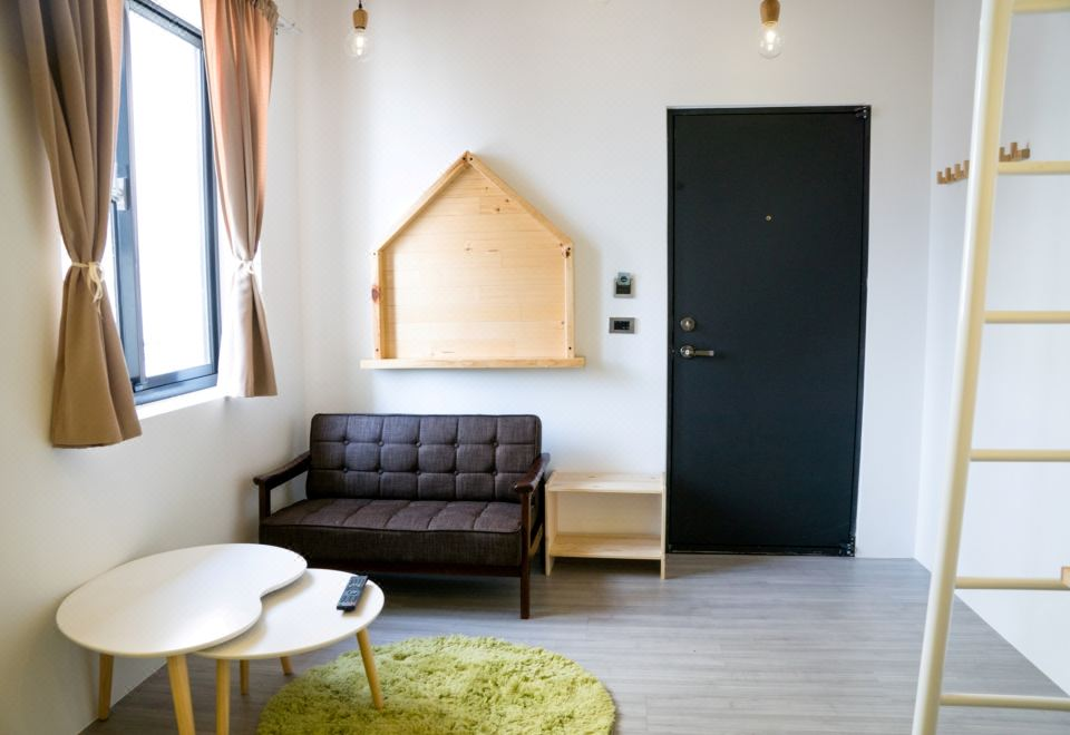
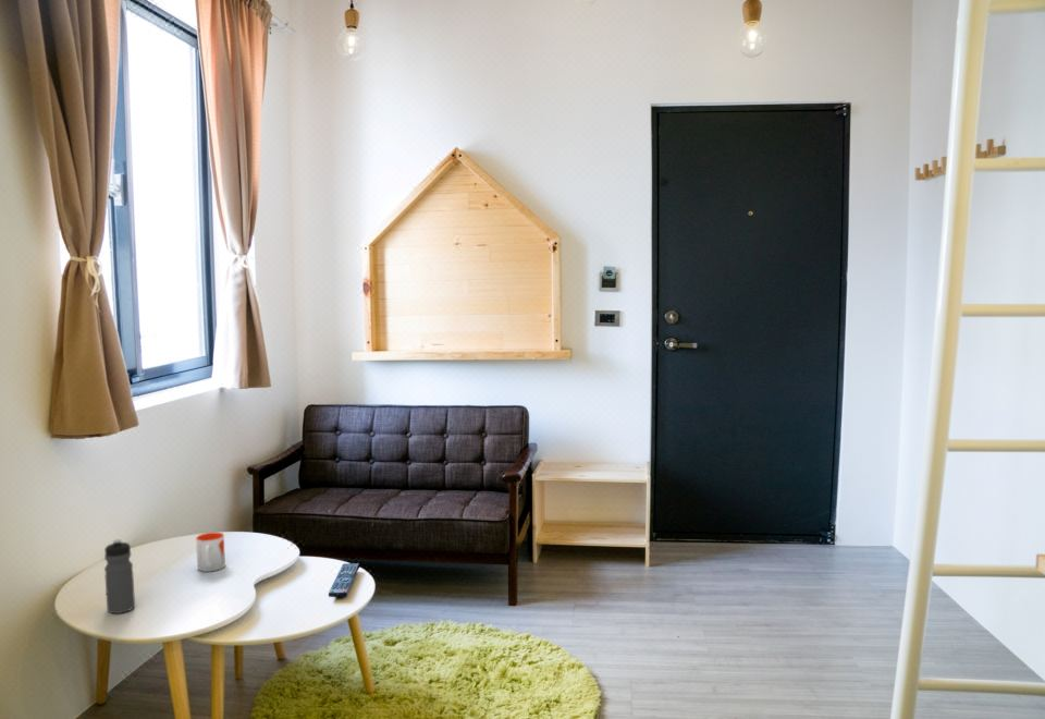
+ mug (209, 553)
+ water bottle (119, 574)
